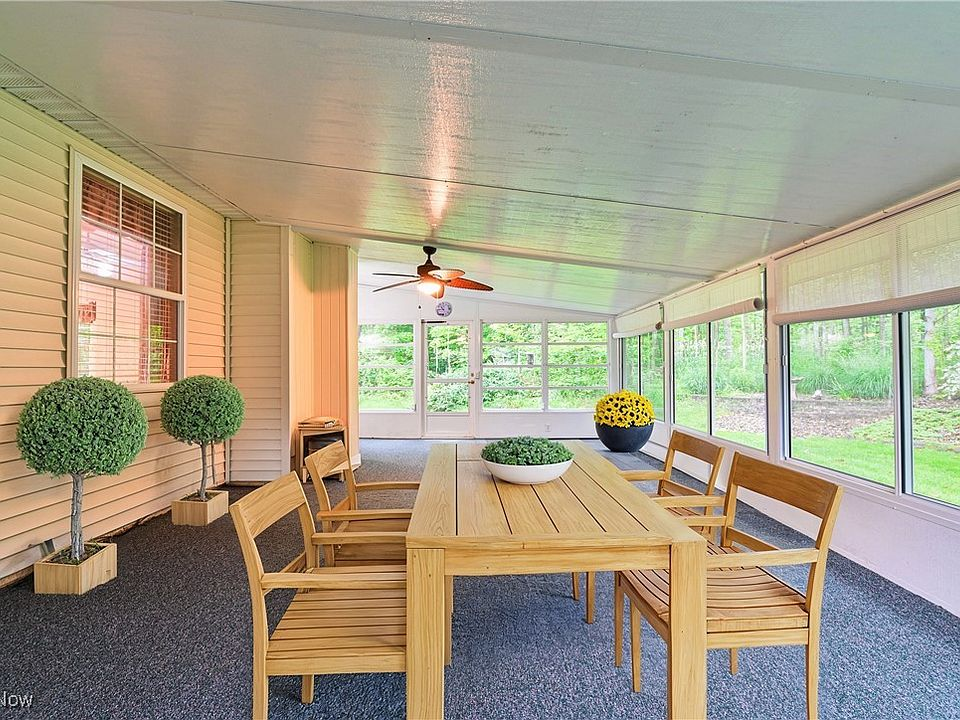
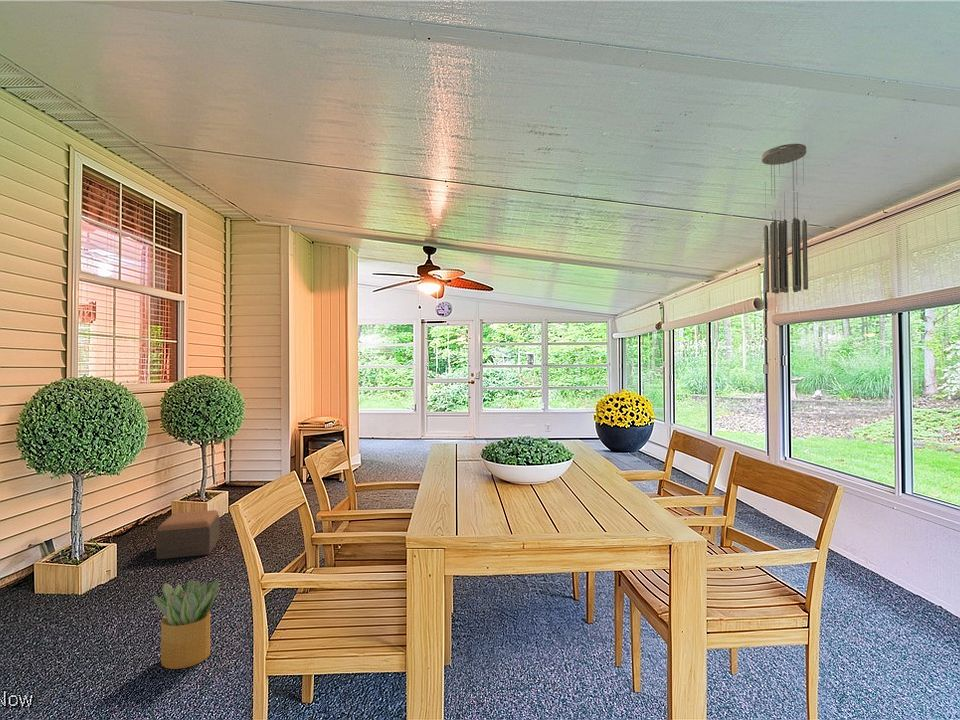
+ potted plant (188, 620)
+ footstool (189, 532)
+ wind chime (784, 221)
